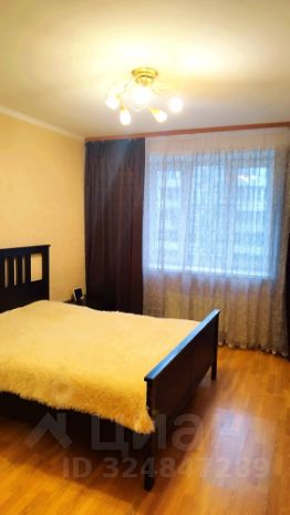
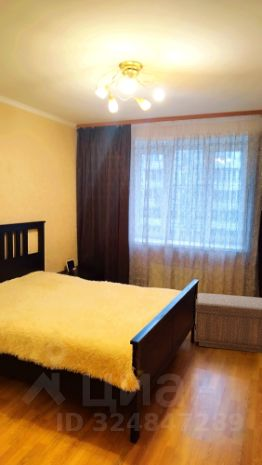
+ bench (231, 320)
